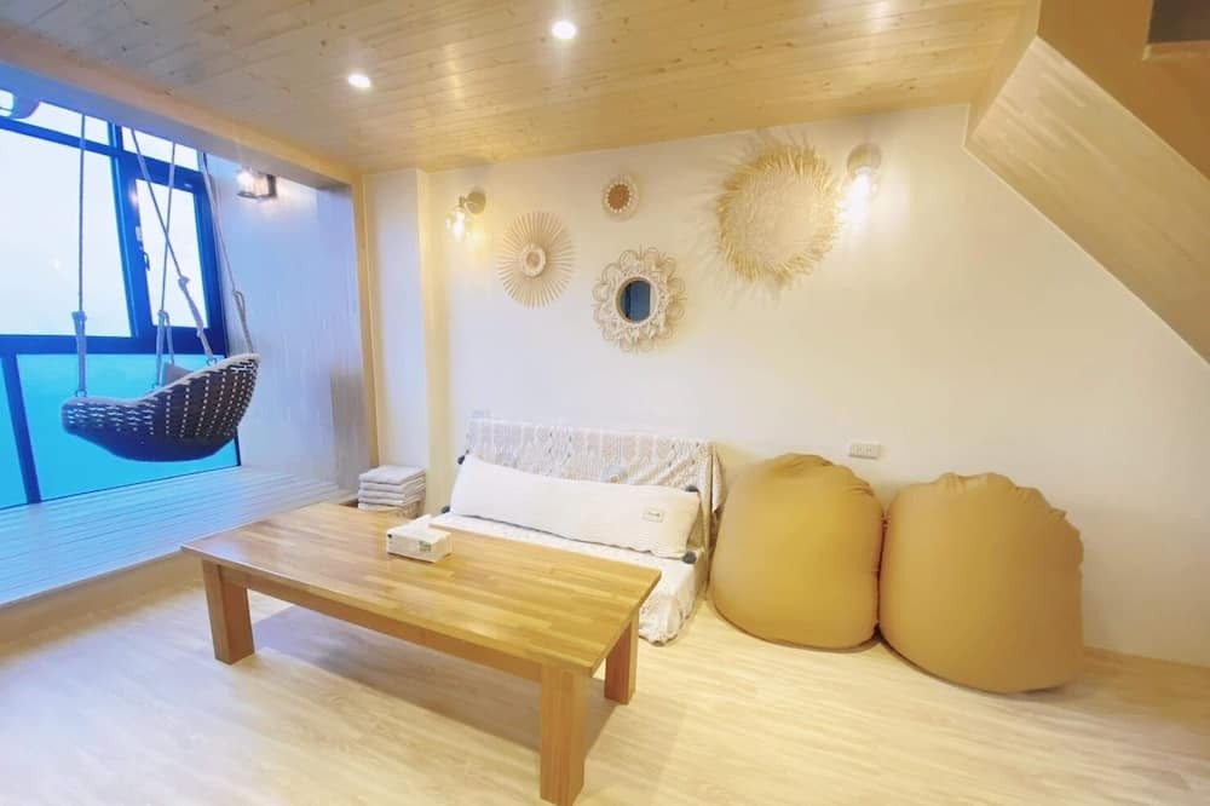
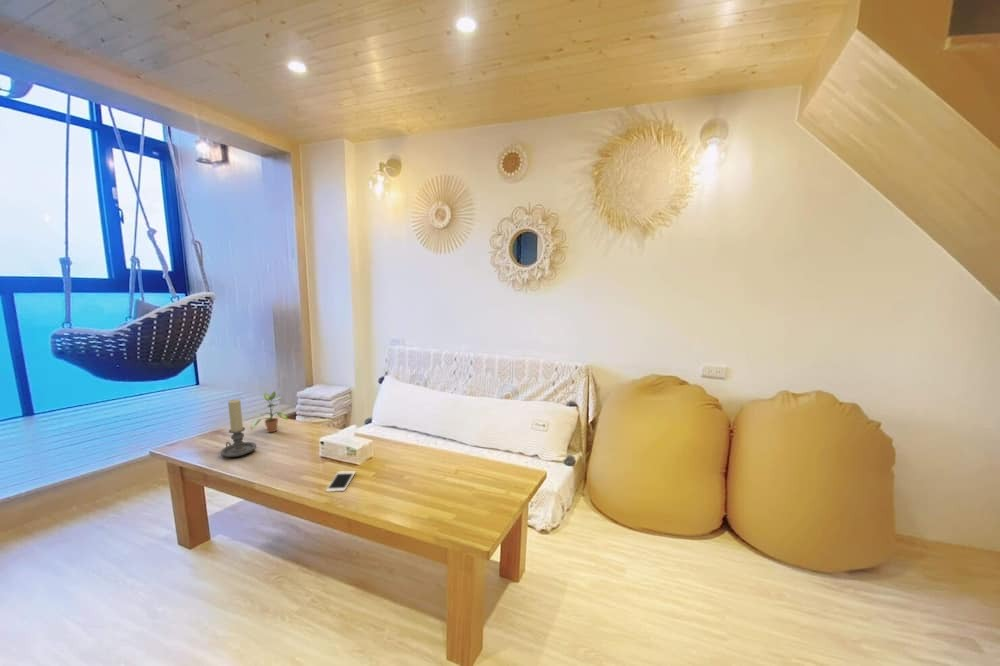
+ candle holder (234, 425)
+ cell phone (341, 480)
+ potted plant (270, 411)
